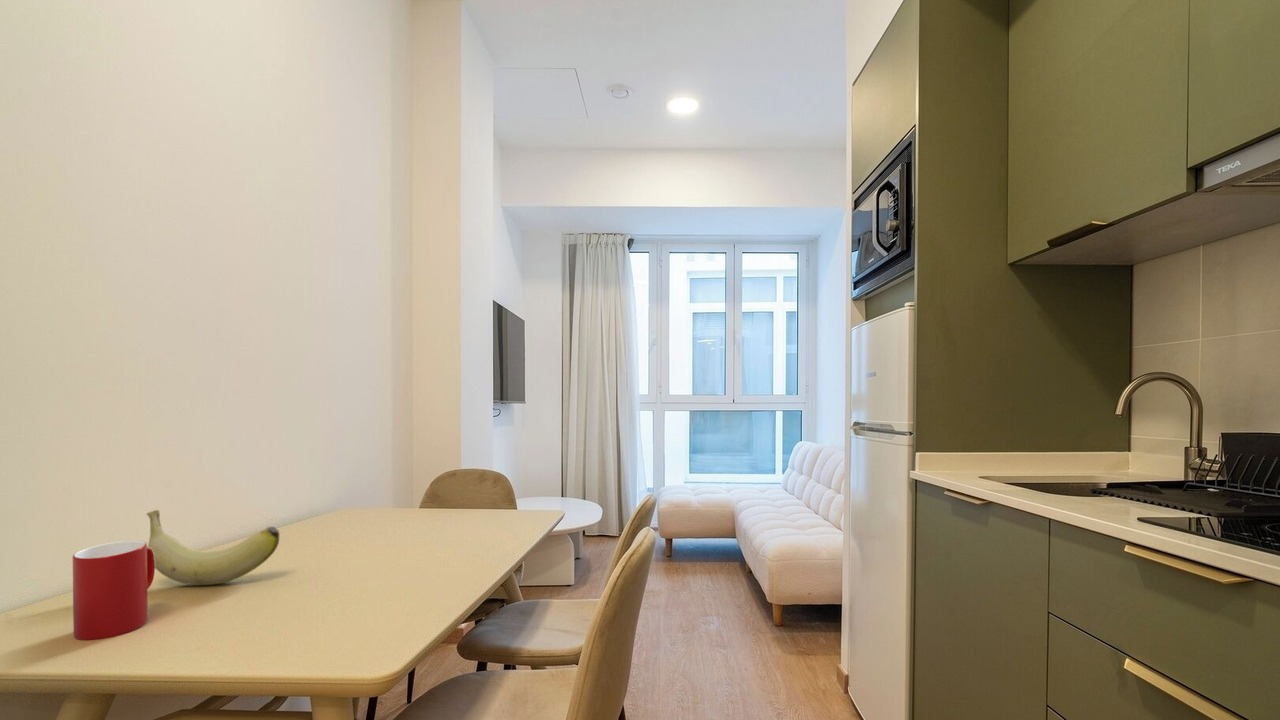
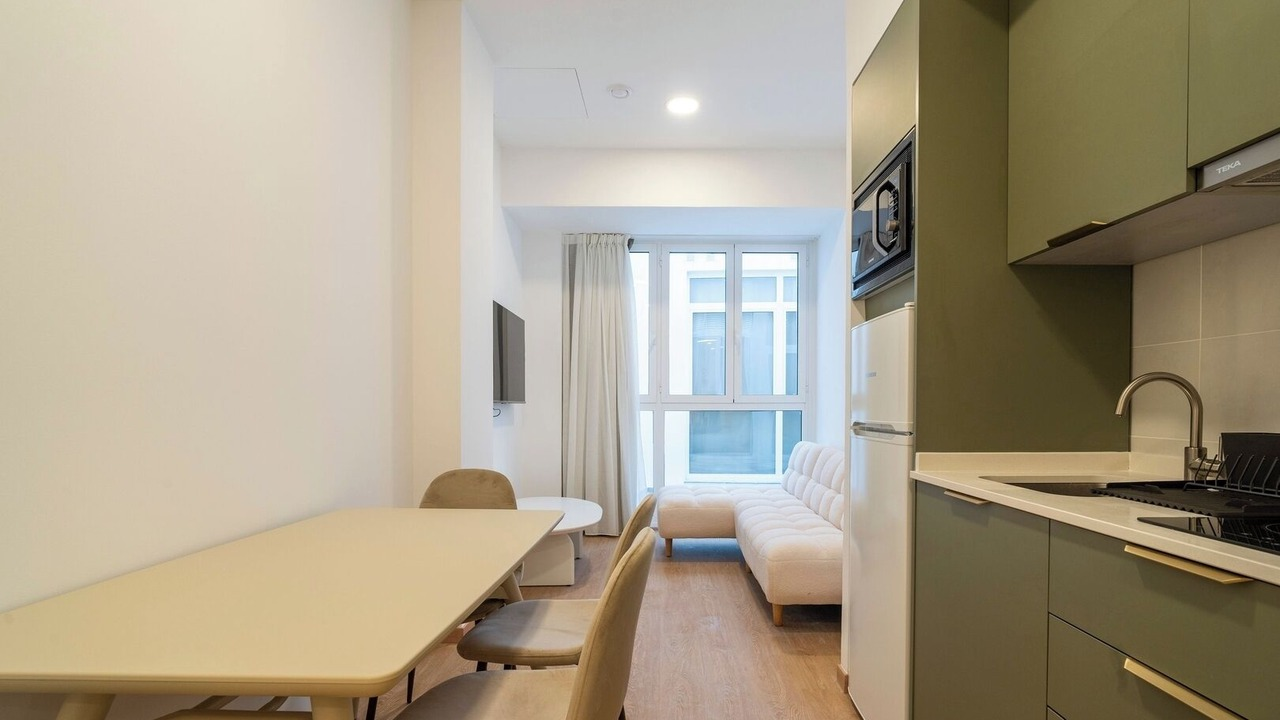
- cup (124, 584)
- banana (212, 551)
